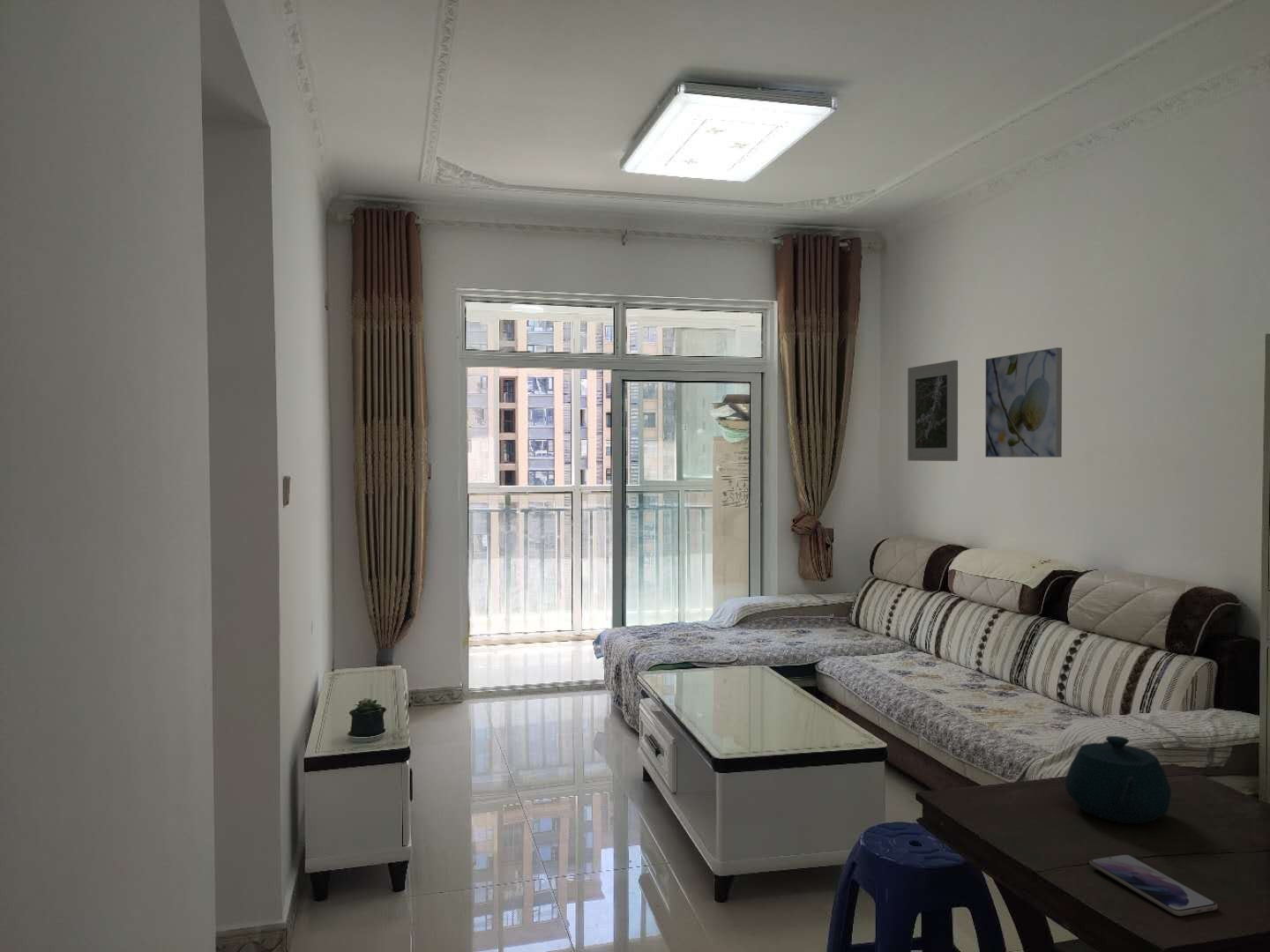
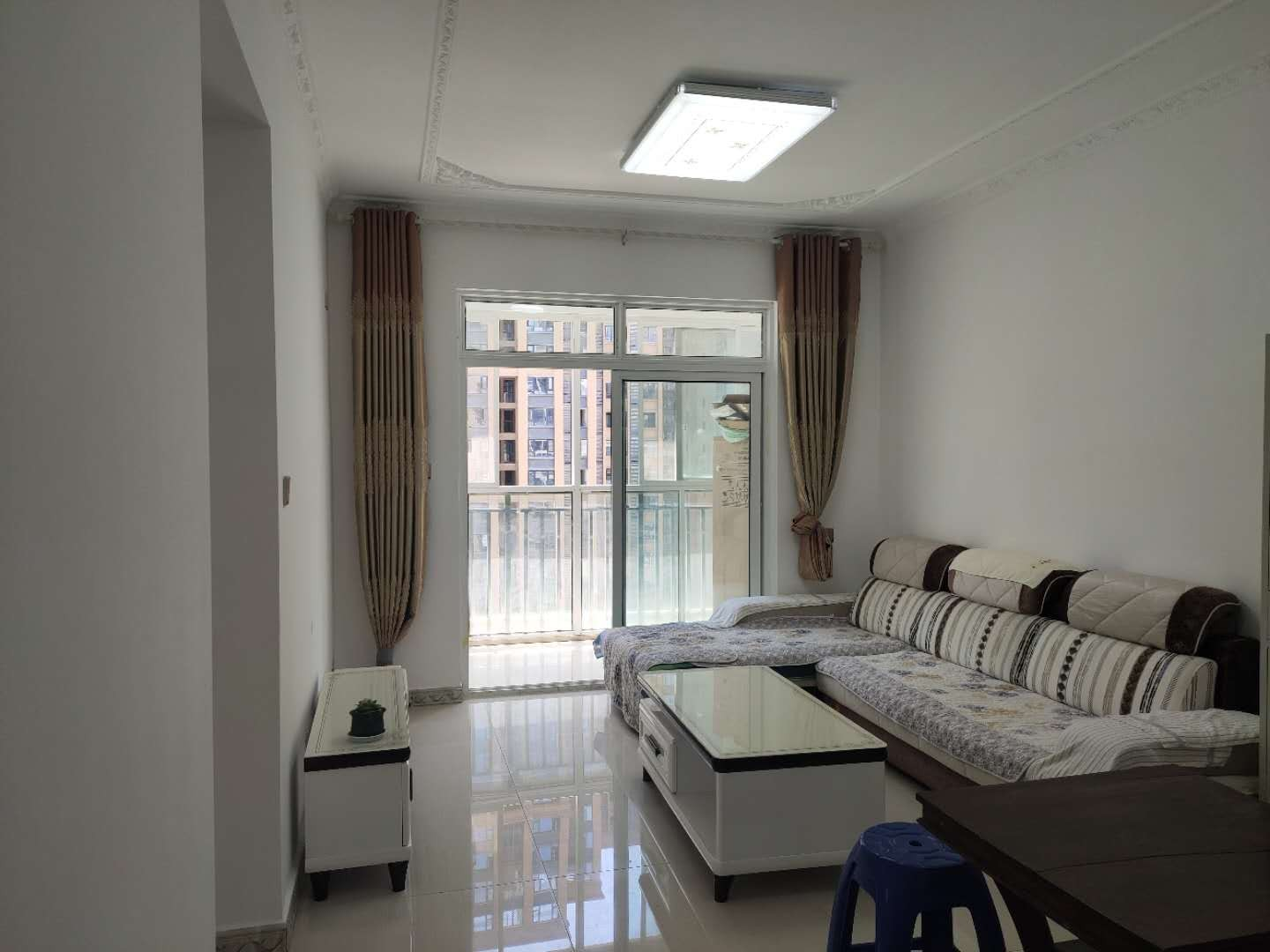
- teapot (1117, 776)
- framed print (931, 413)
- smartphone (1150, 883)
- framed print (1021, 405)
